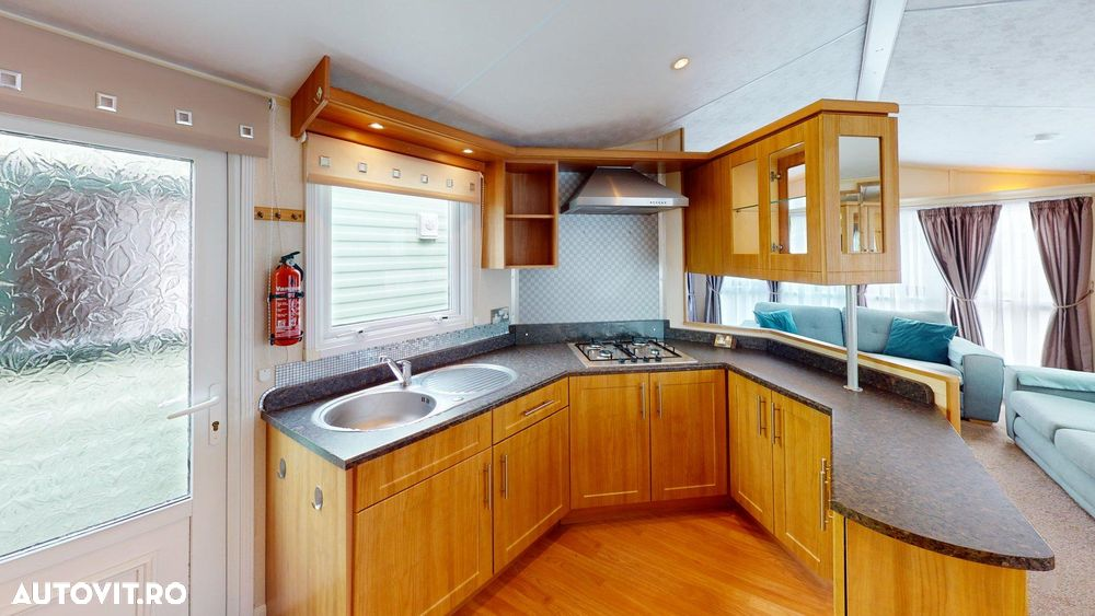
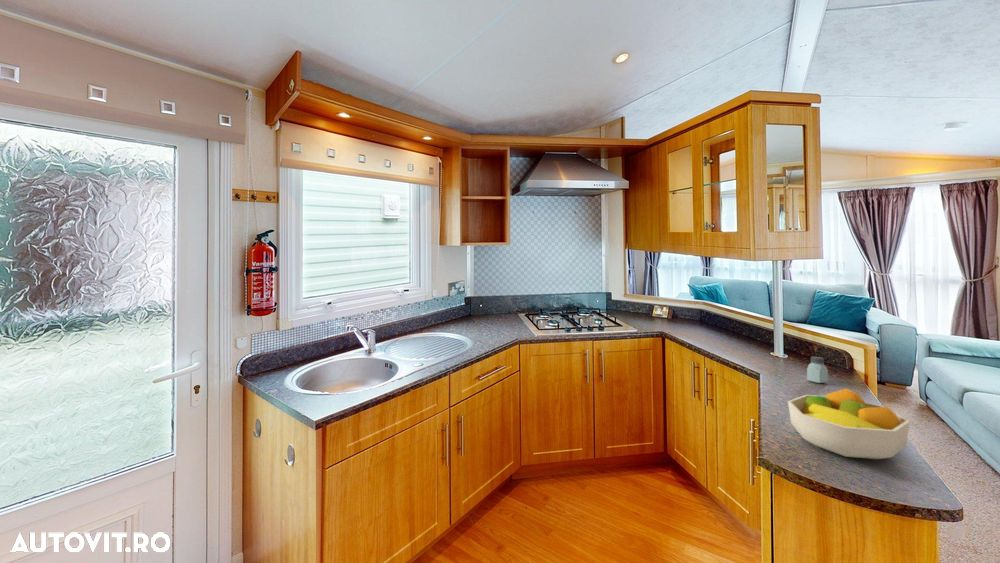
+ fruit bowl (844, 419)
+ saltshaker (817, 369)
